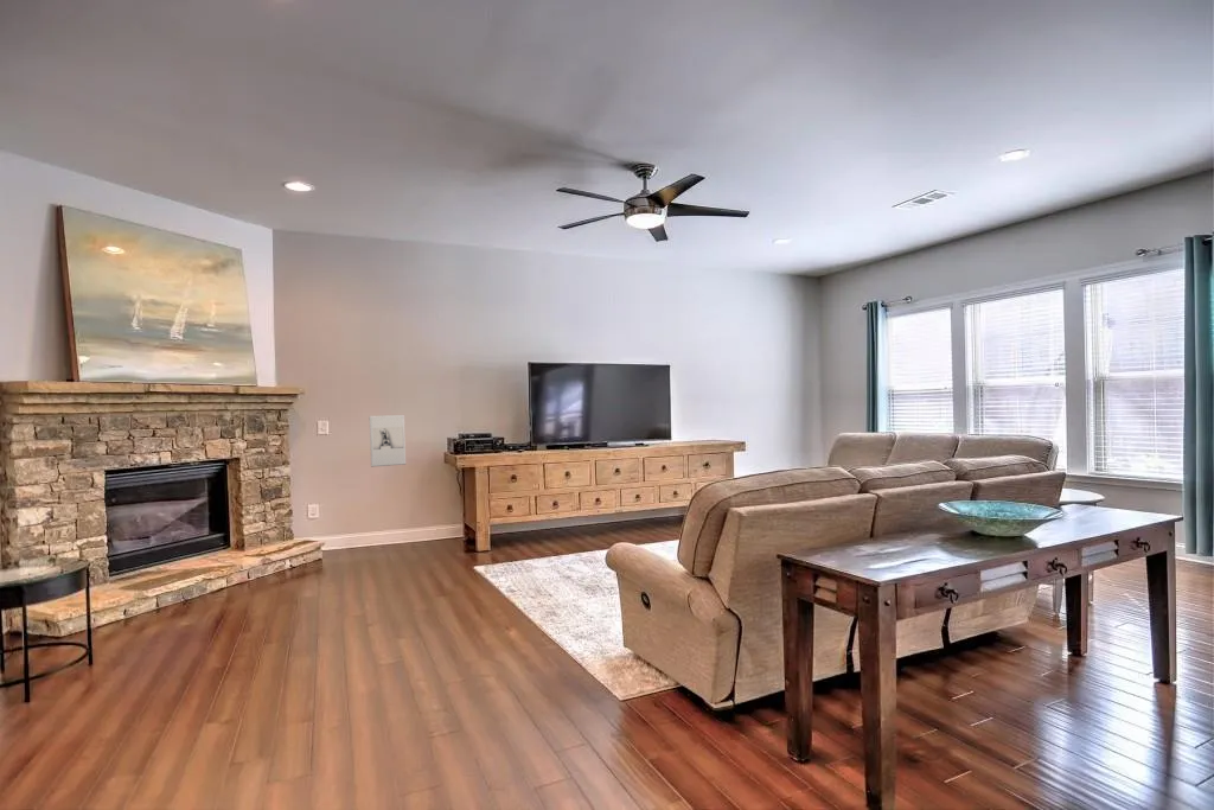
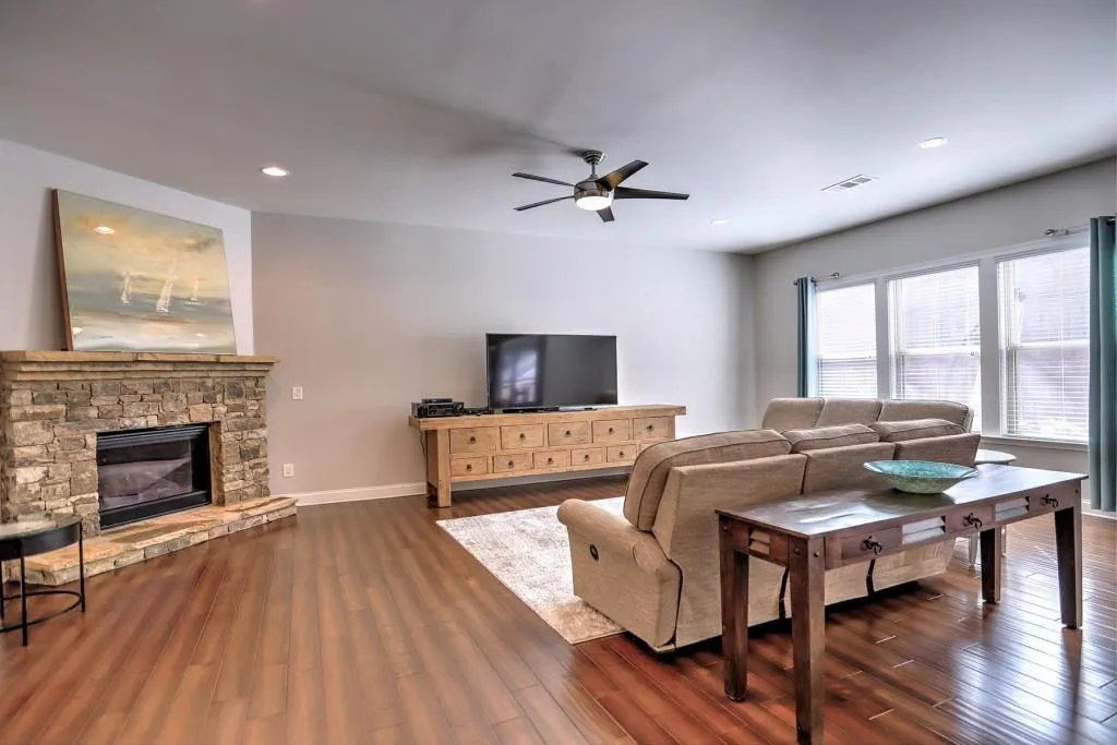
- wall sculpture (388, 440)
